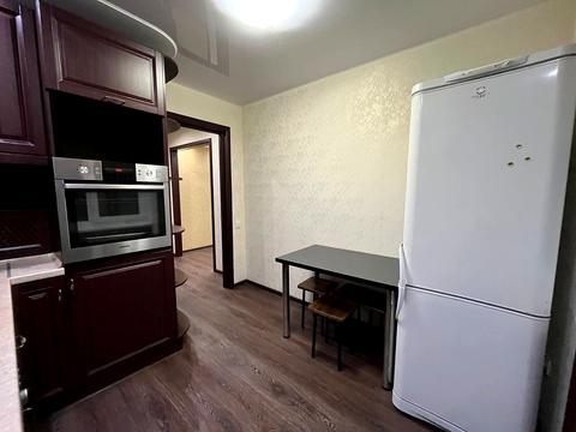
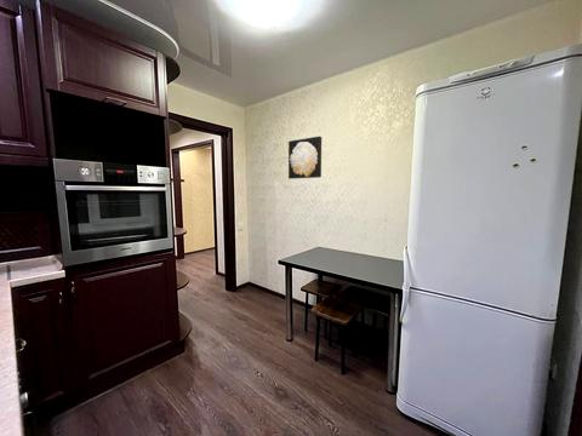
+ wall art (304, 159)
